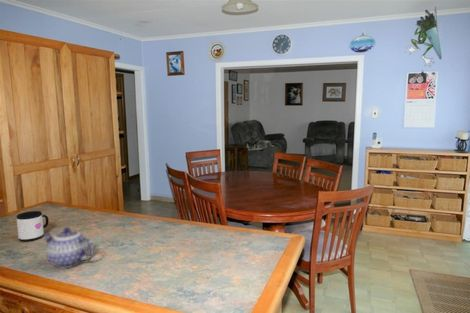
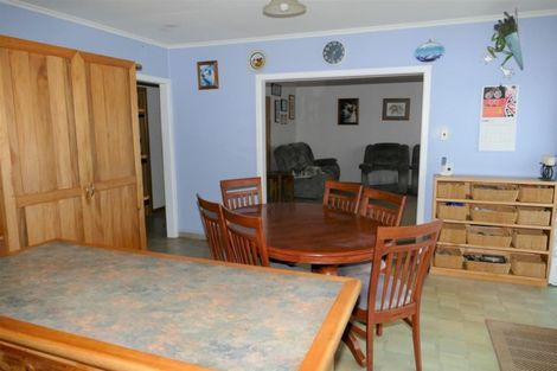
- mug (34, 224)
- teapot (68, 245)
